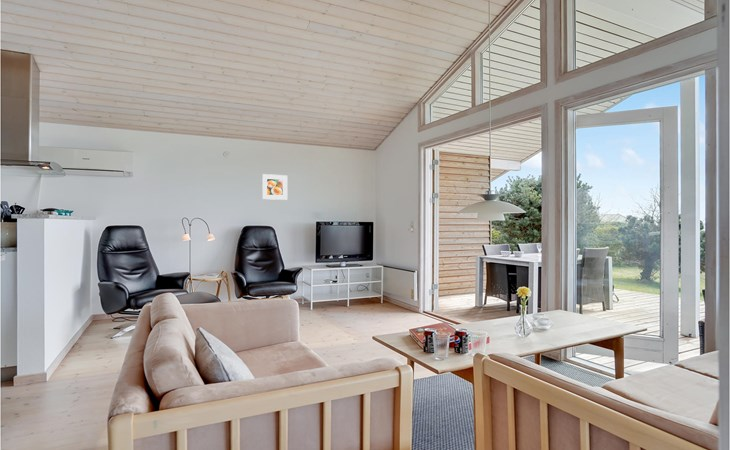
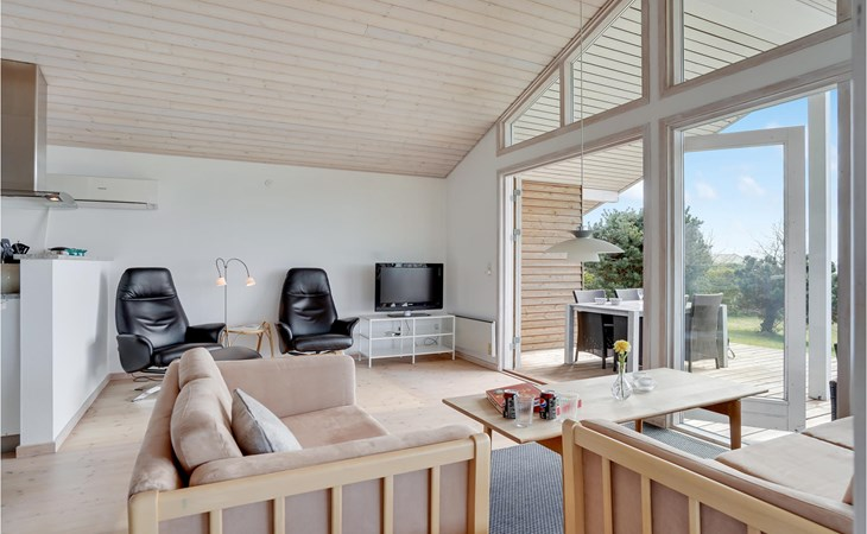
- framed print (274, 187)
